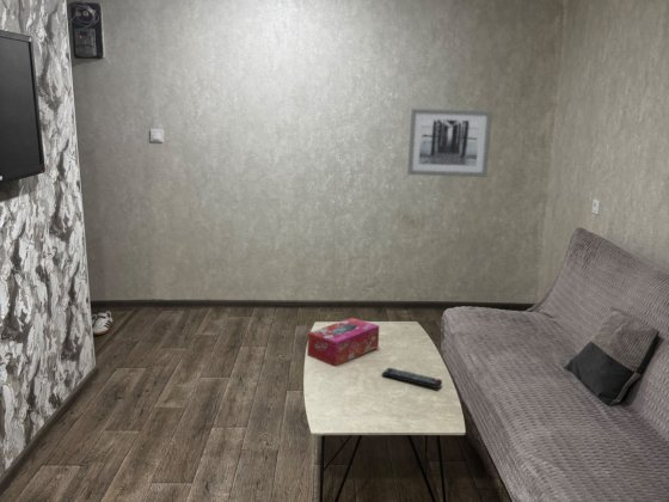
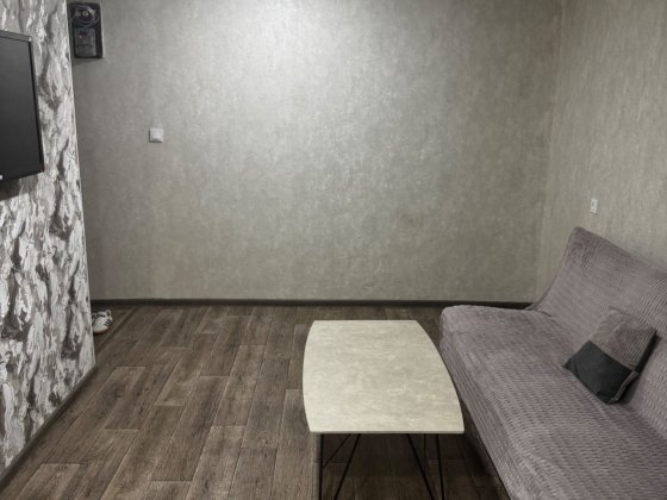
- wall art (448, 142)
- tissue box (343, 339)
- remote control (411, 378)
